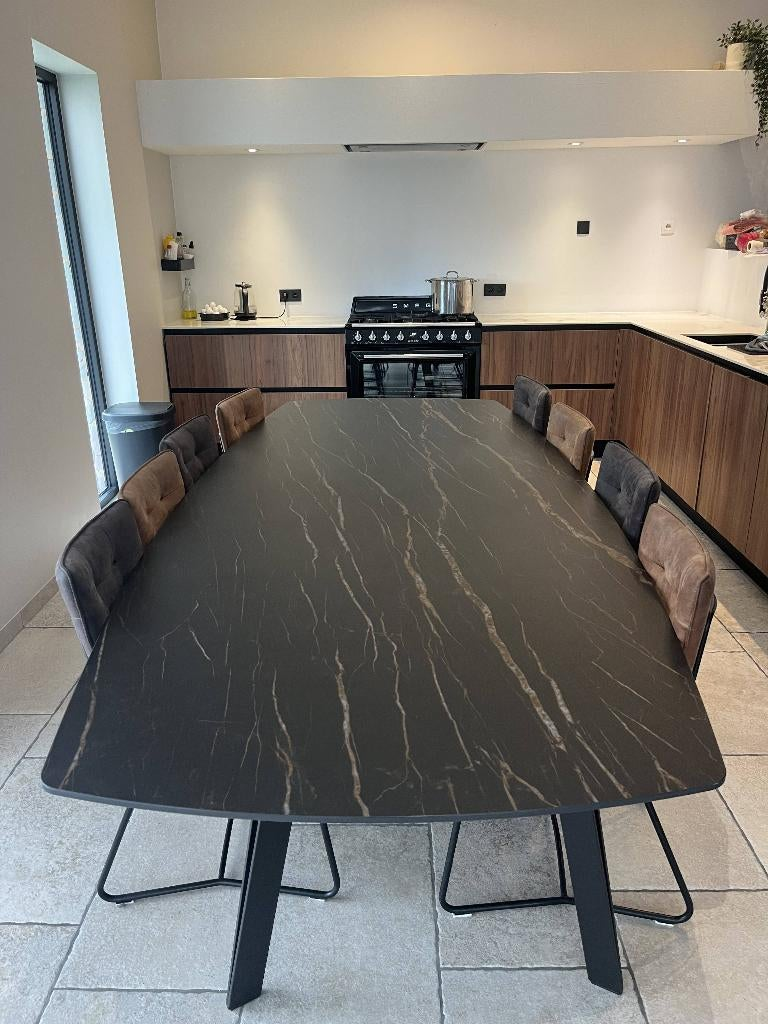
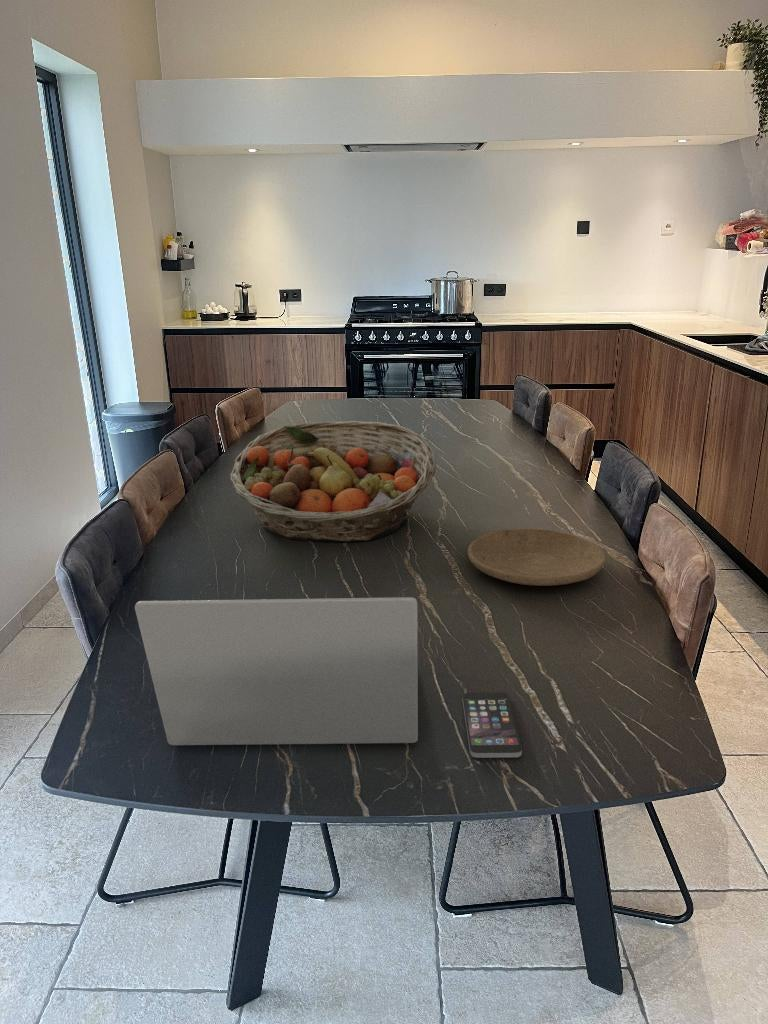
+ plate (535, 561)
+ smartphone (490, 723)
+ laptop (296, 633)
+ fruit basket (333, 479)
